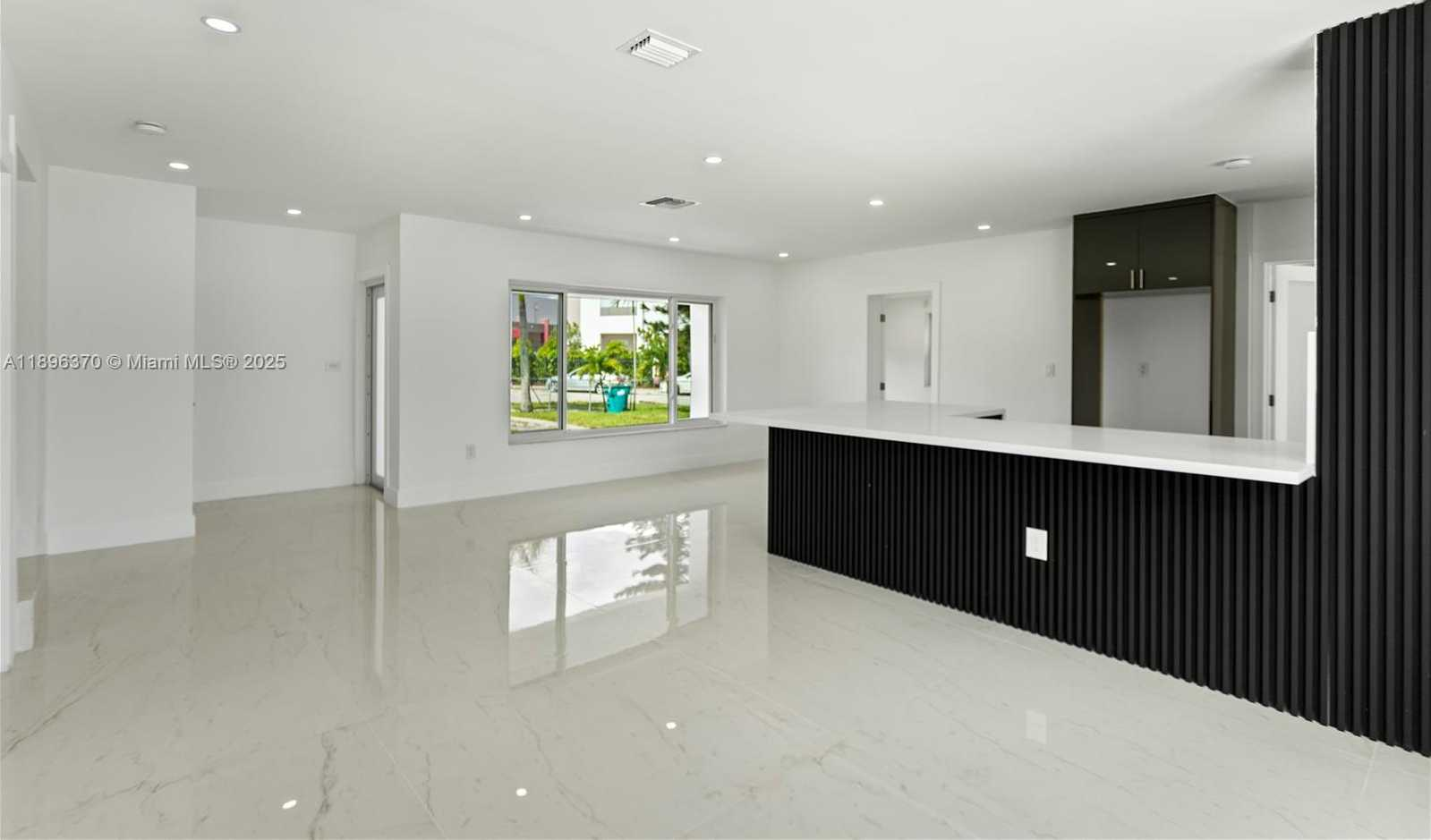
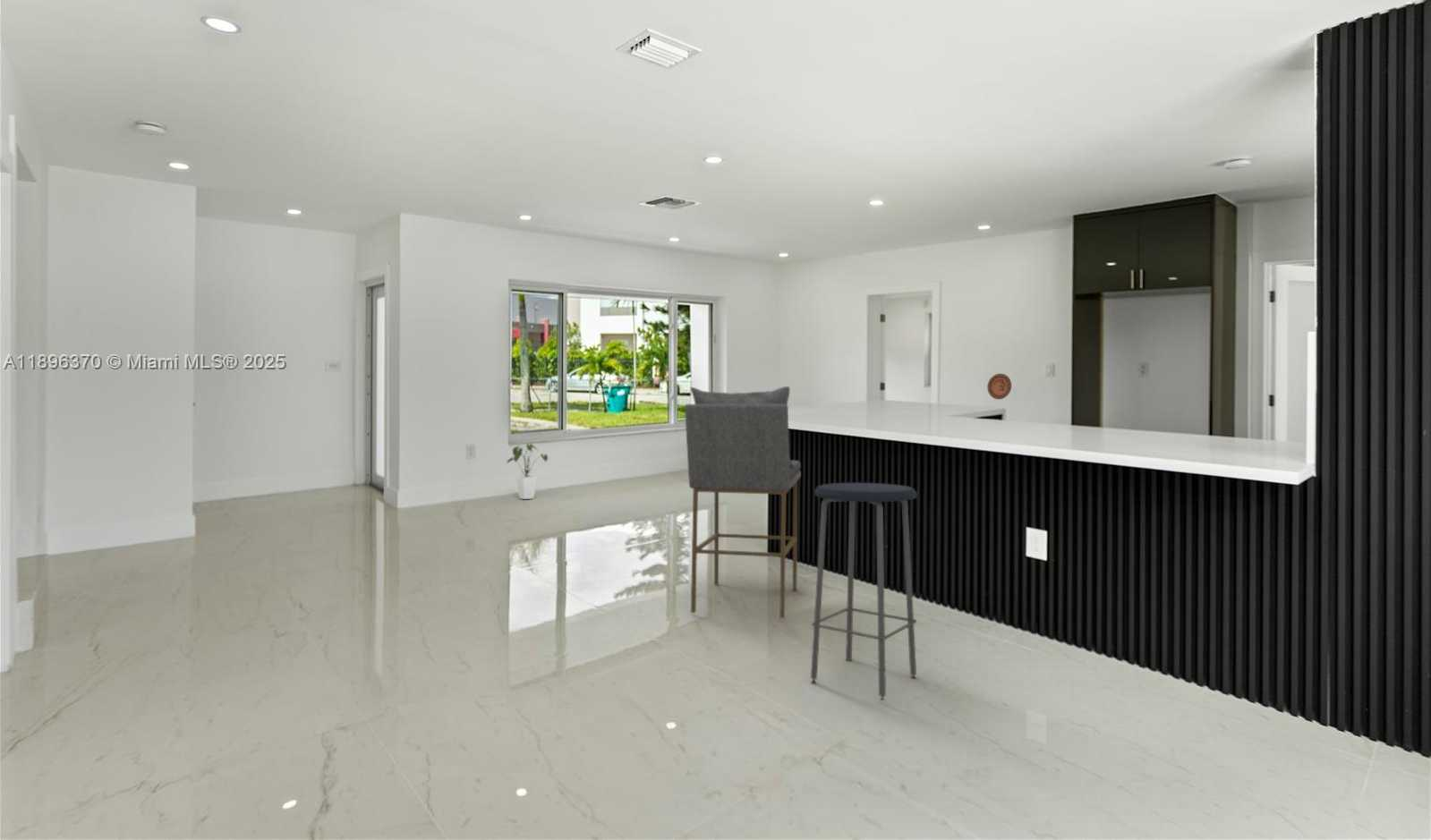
+ bar stool (745, 493)
+ house plant (530, 471)
+ bar stool (853, 583)
+ decorative plate (999, 386)
